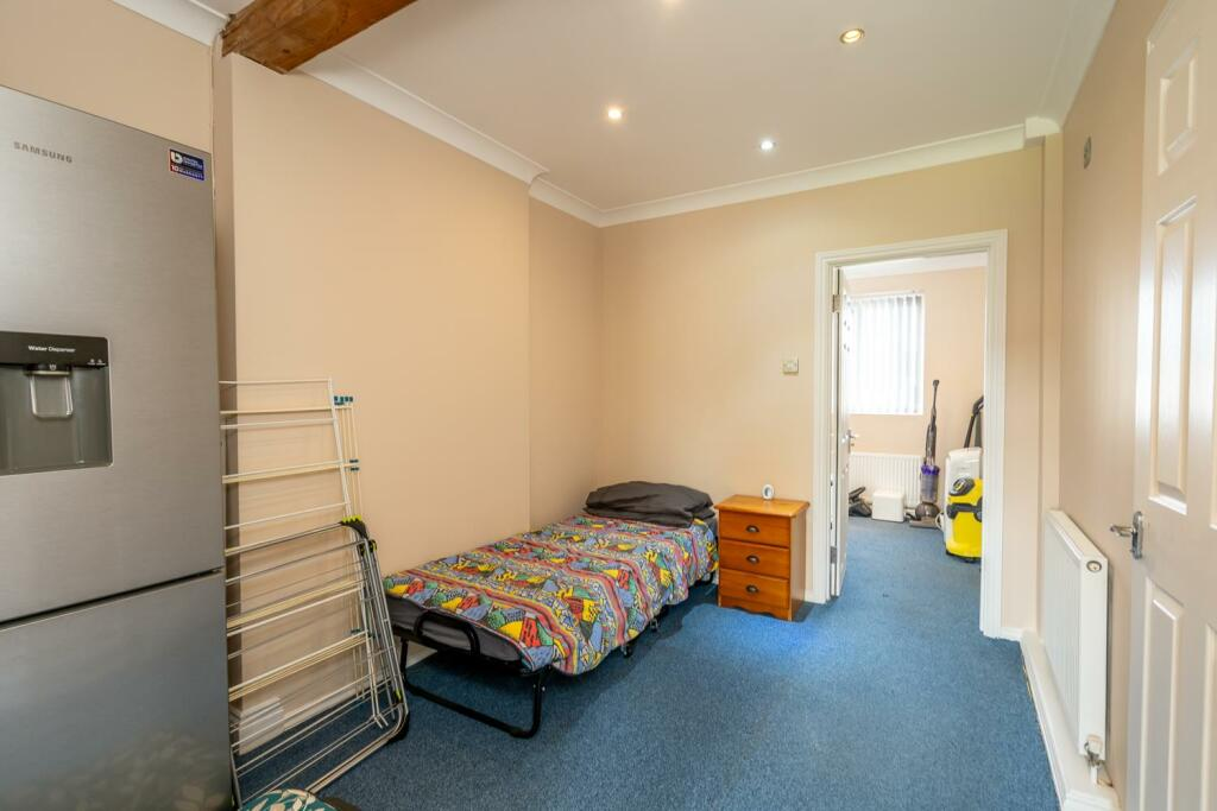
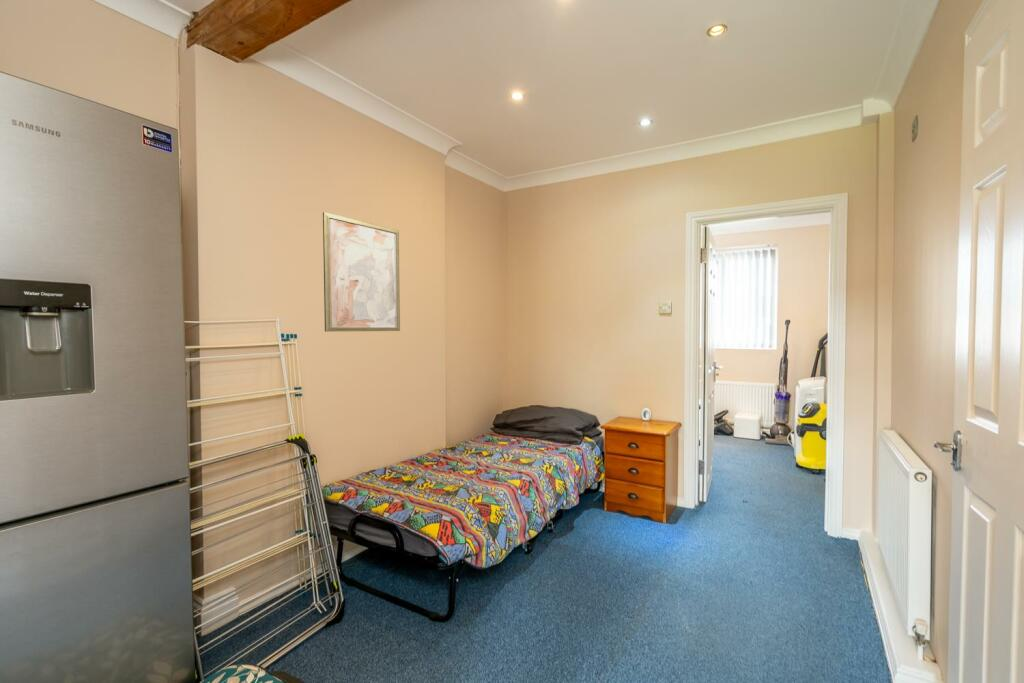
+ wall art (365, 276)
